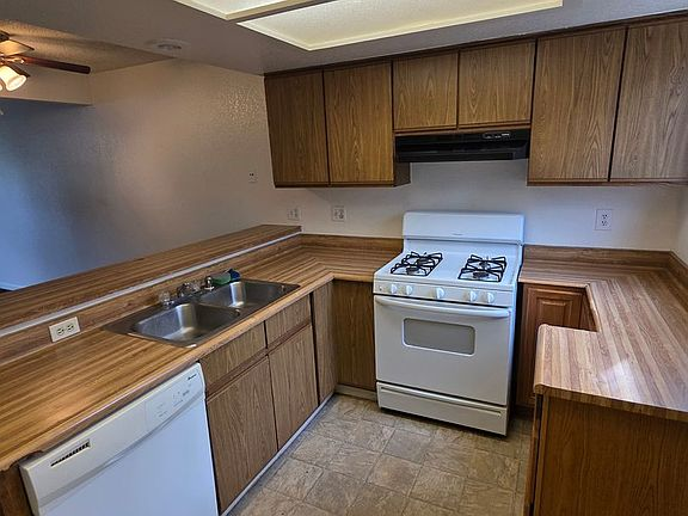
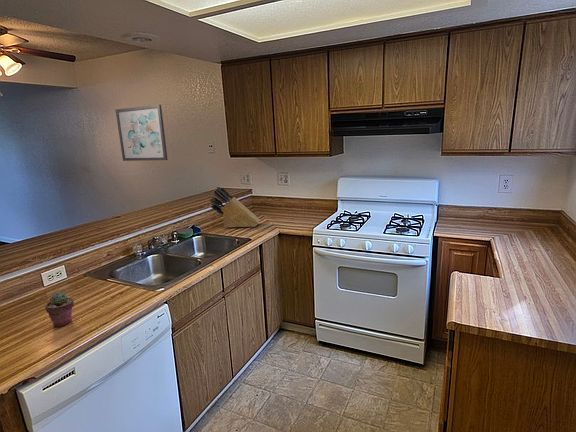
+ potted succulent (60, 308)
+ wall art (141, 134)
+ knife block (234, 206)
